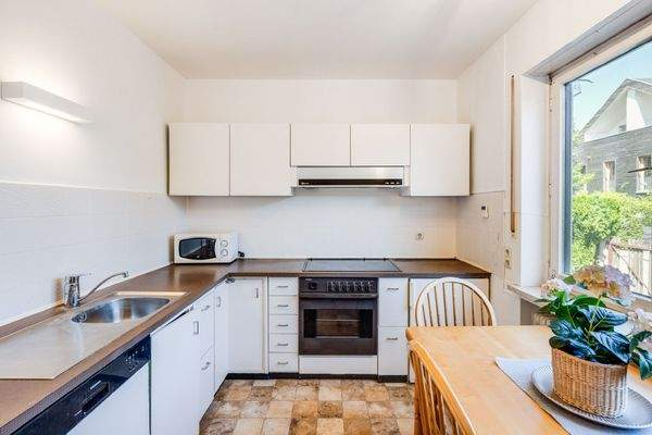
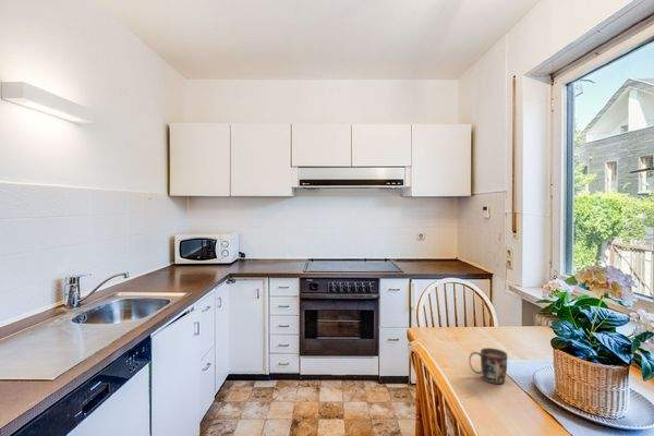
+ mug (487, 364)
